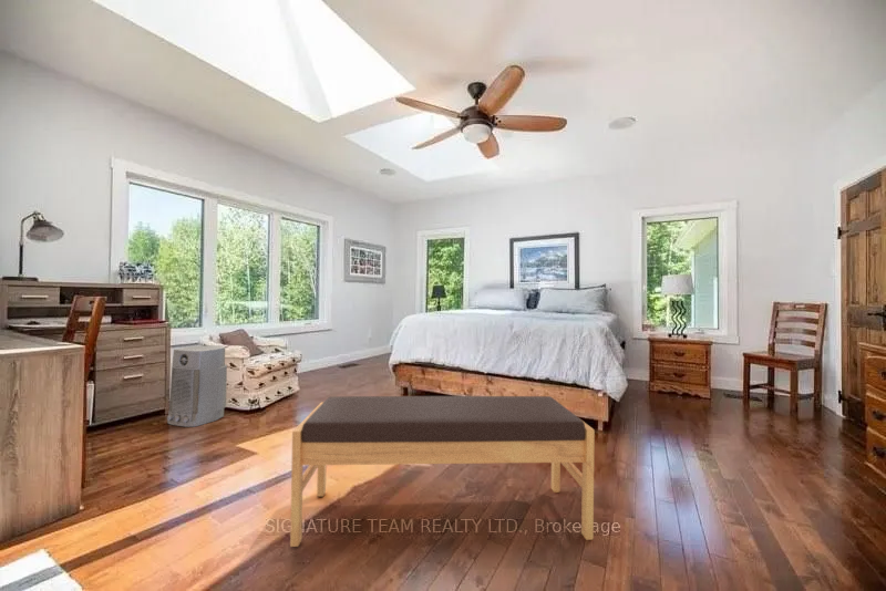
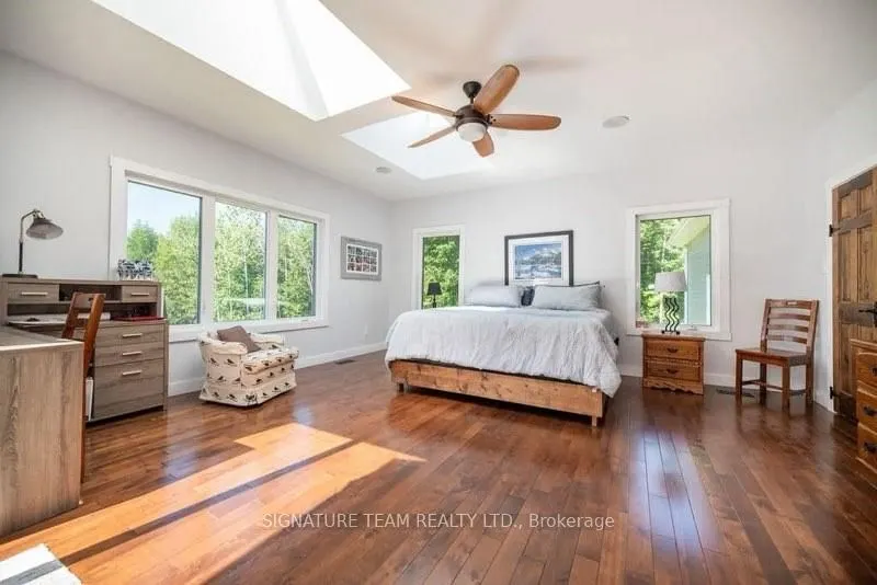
- air purifier (200, 383)
- bench (443, 459)
